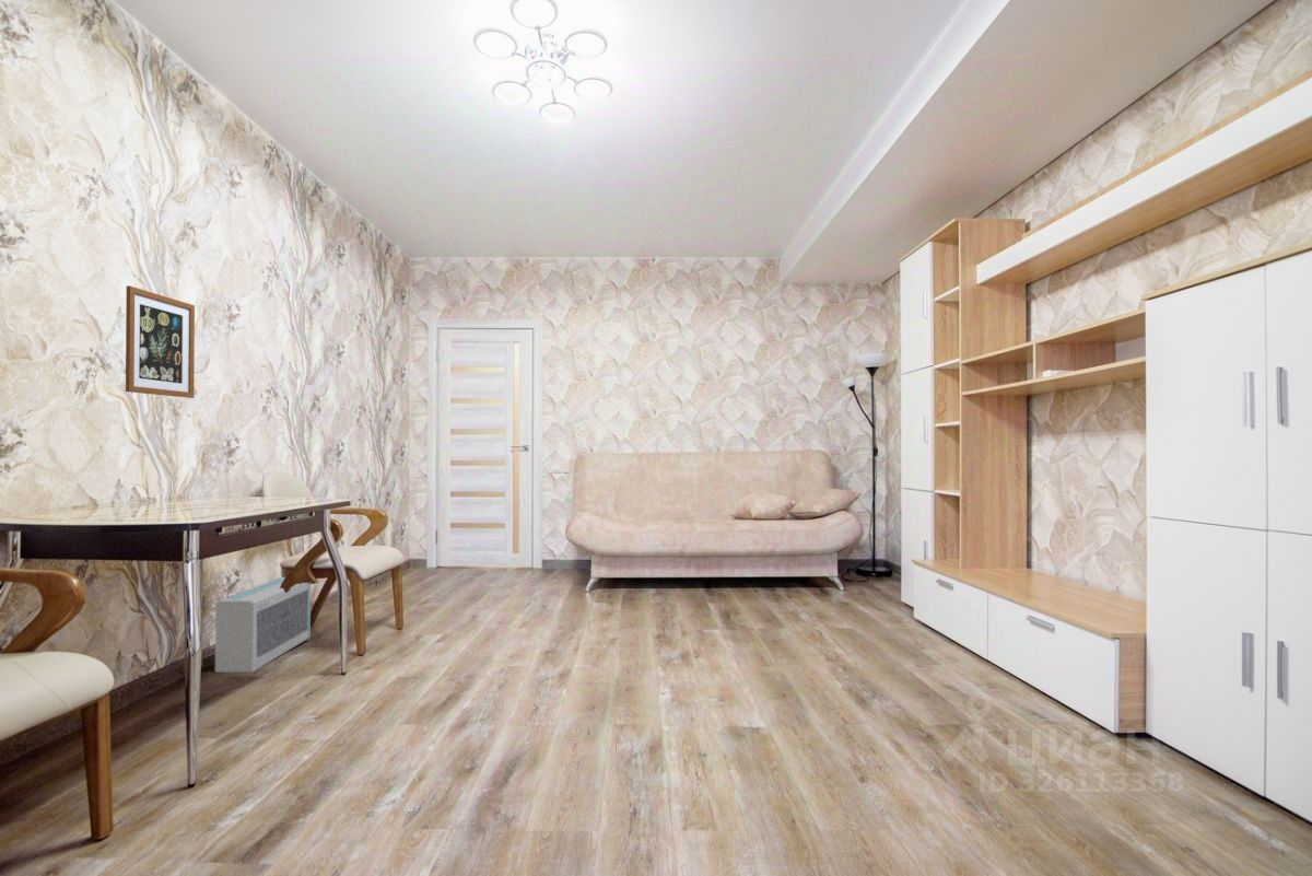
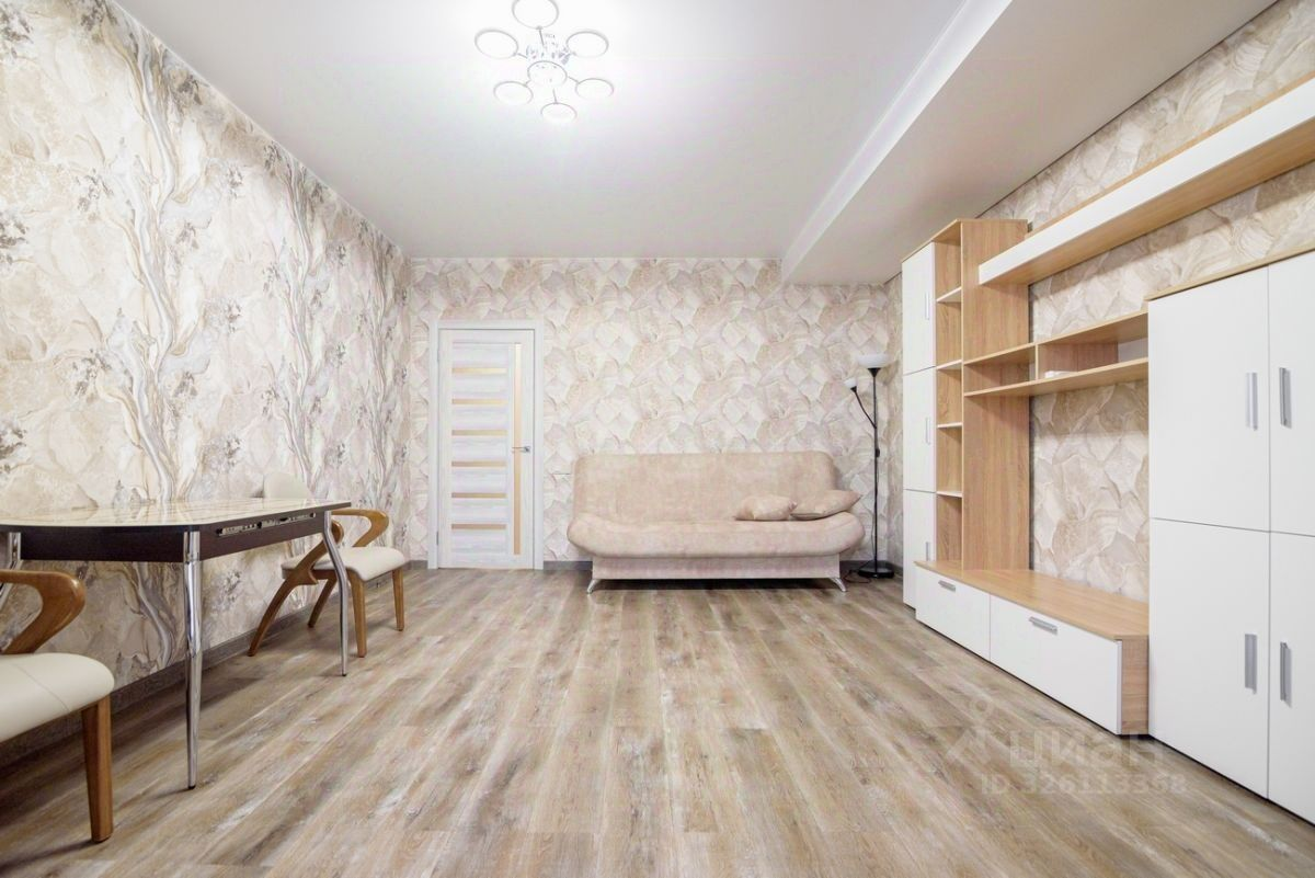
- air purifier (267, 621)
- wall art (162, 346)
